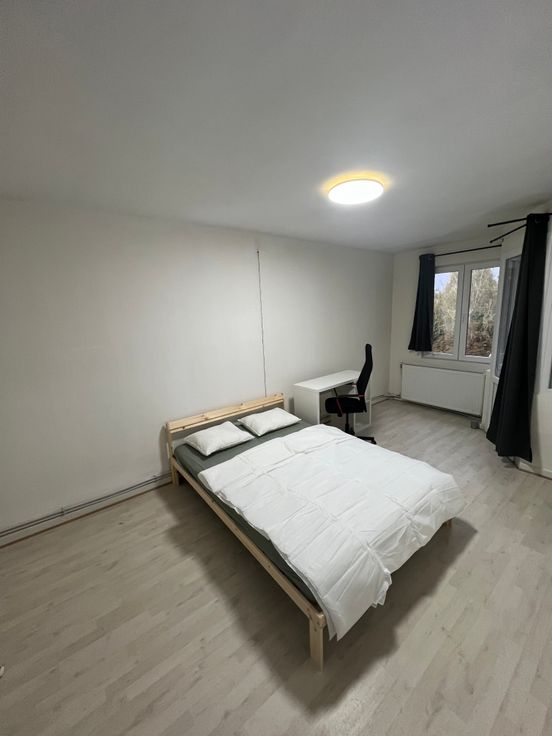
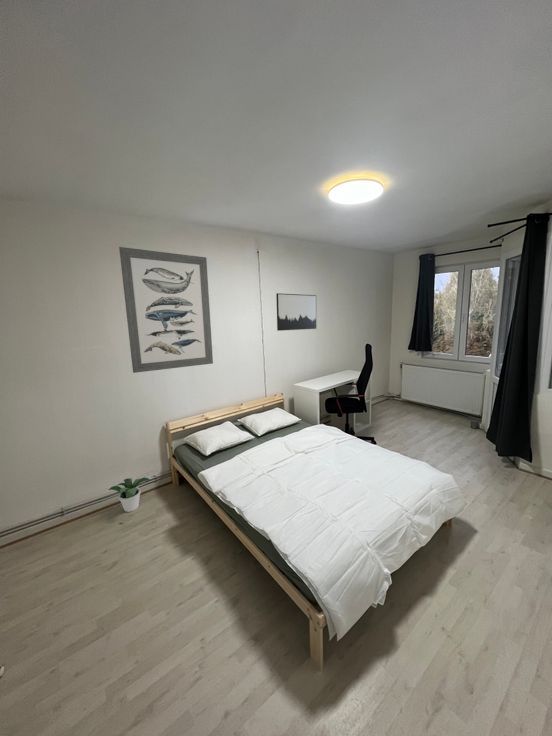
+ potted plant (131, 495)
+ wall art (171, 312)
+ wall art (297, 312)
